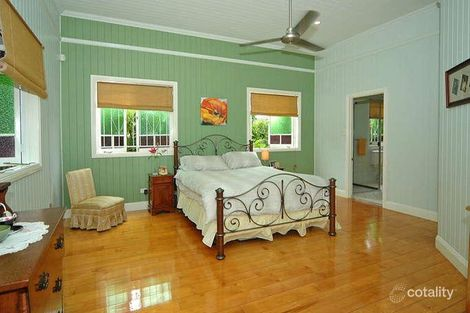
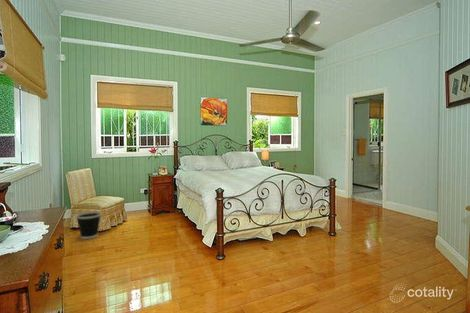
+ wastebasket (89, 225)
